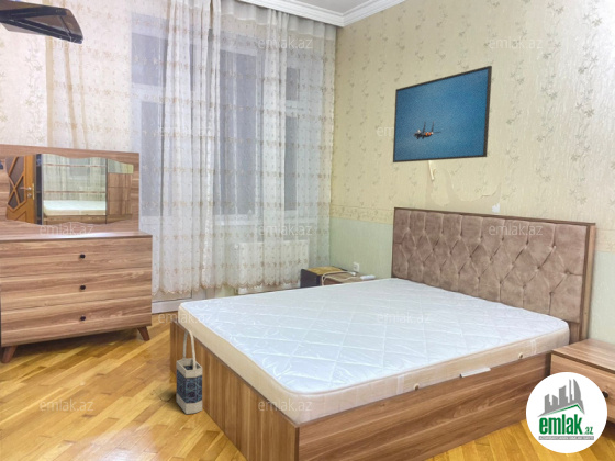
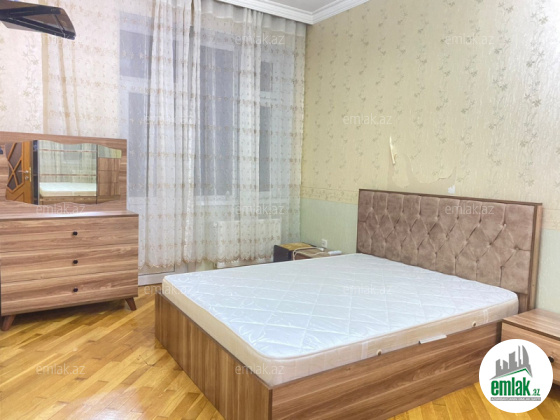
- bag (189, 368)
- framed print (436, 120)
